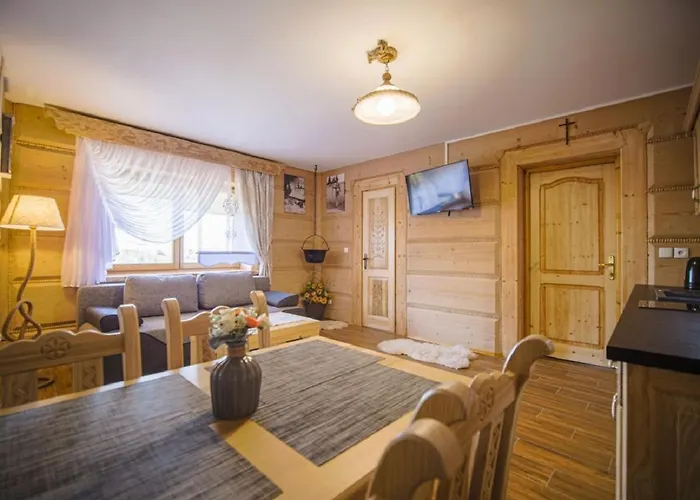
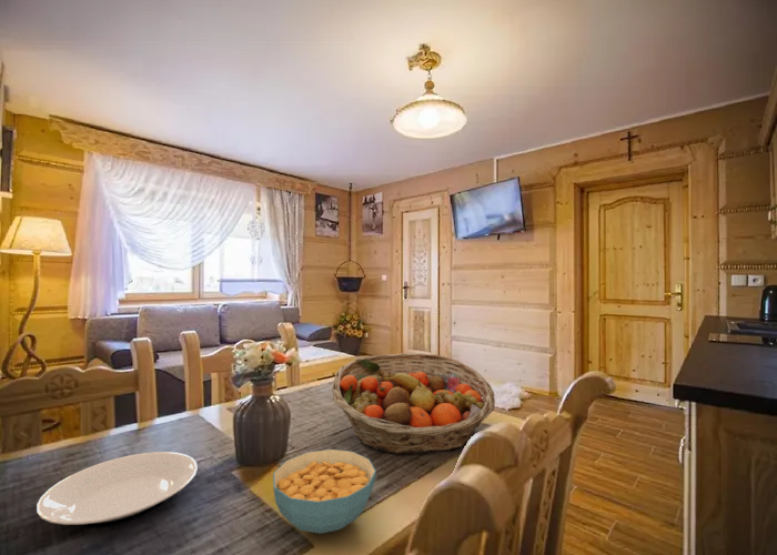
+ cereal bowl (324, 496)
+ fruit basket (412, 397)
+ plate (124, 491)
